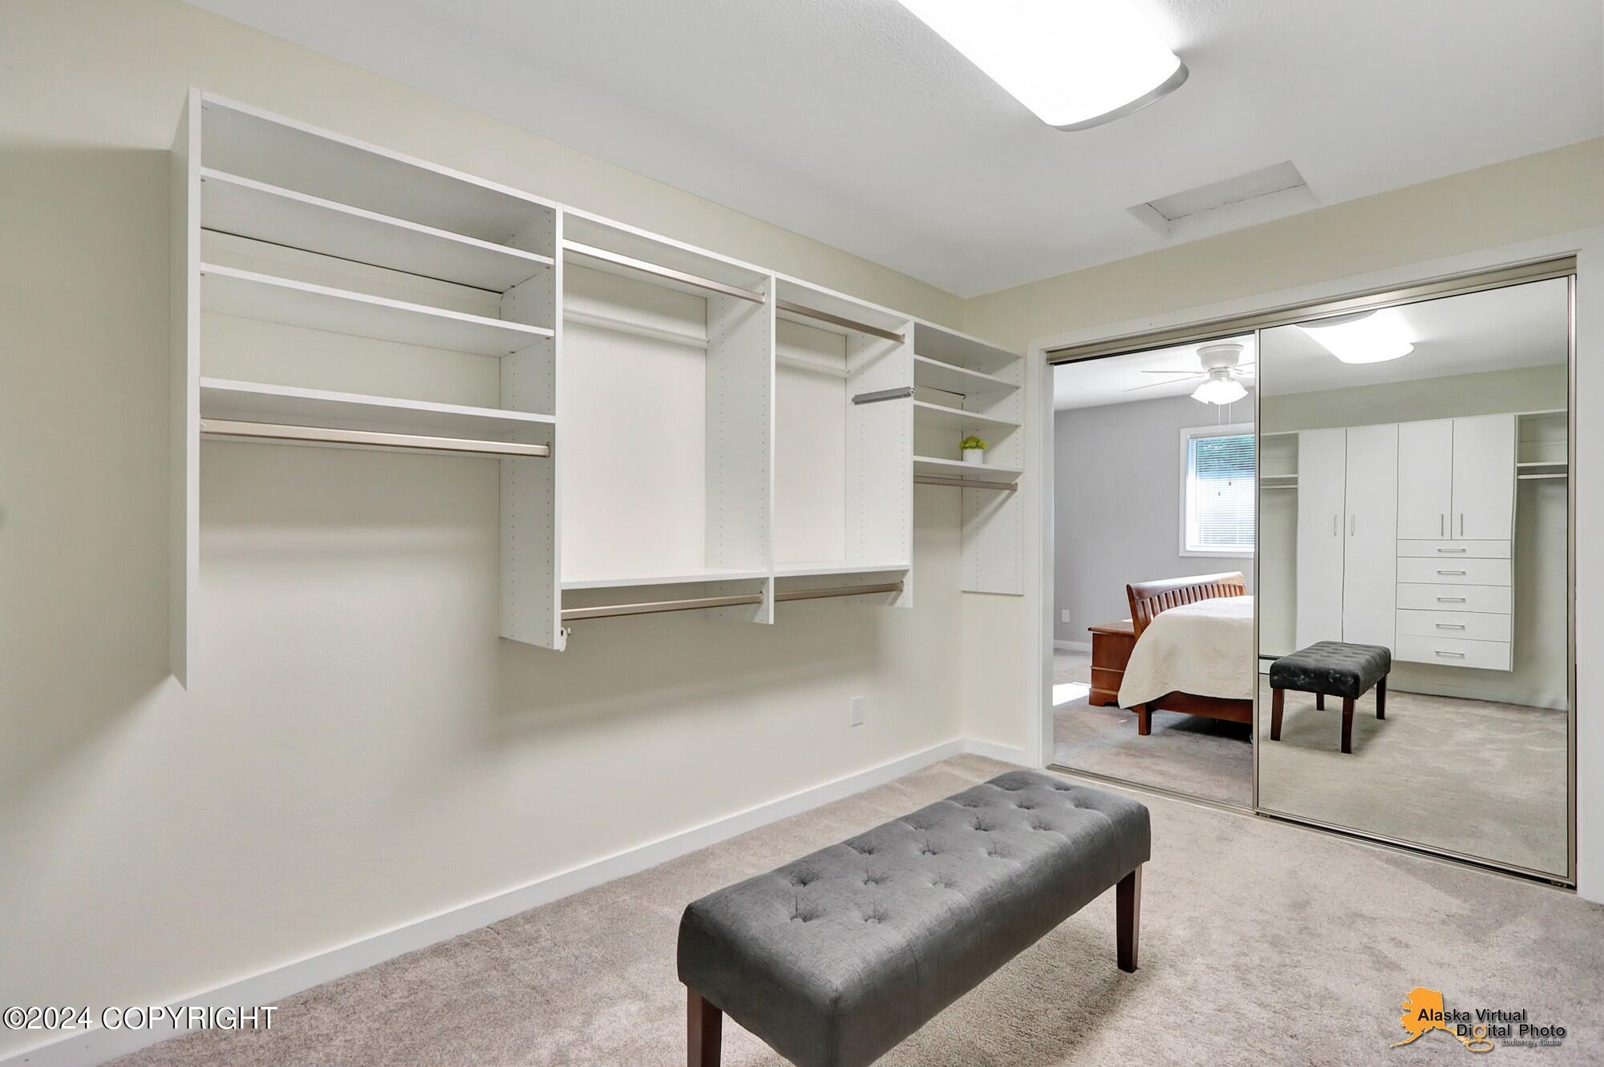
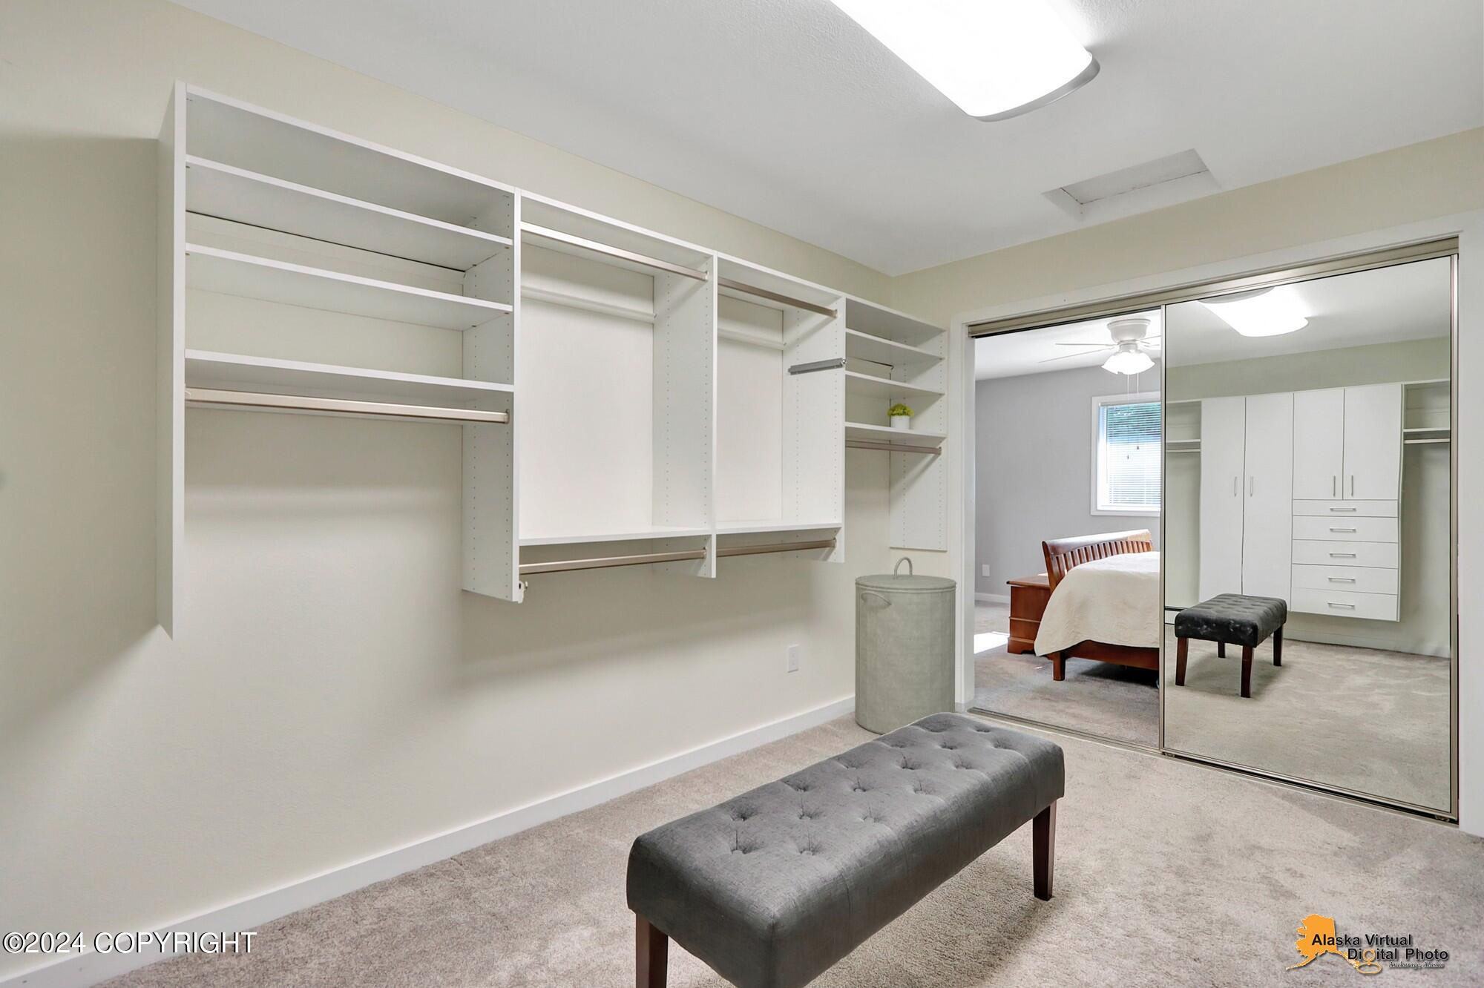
+ laundry hamper (904, 640)
